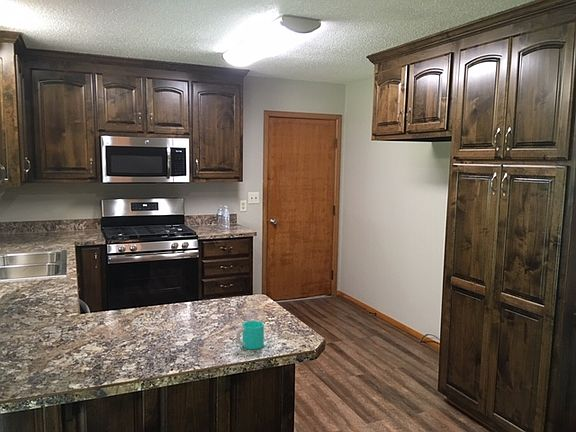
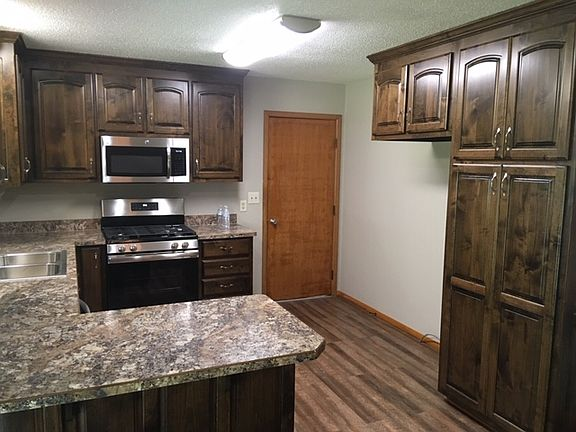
- cup (249, 335)
